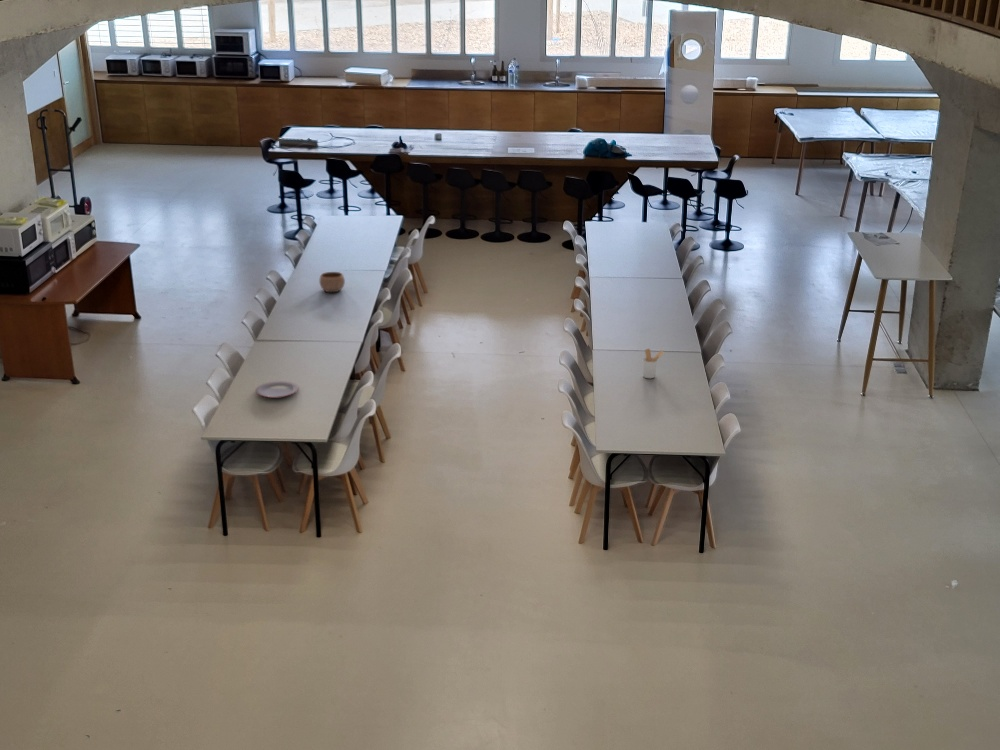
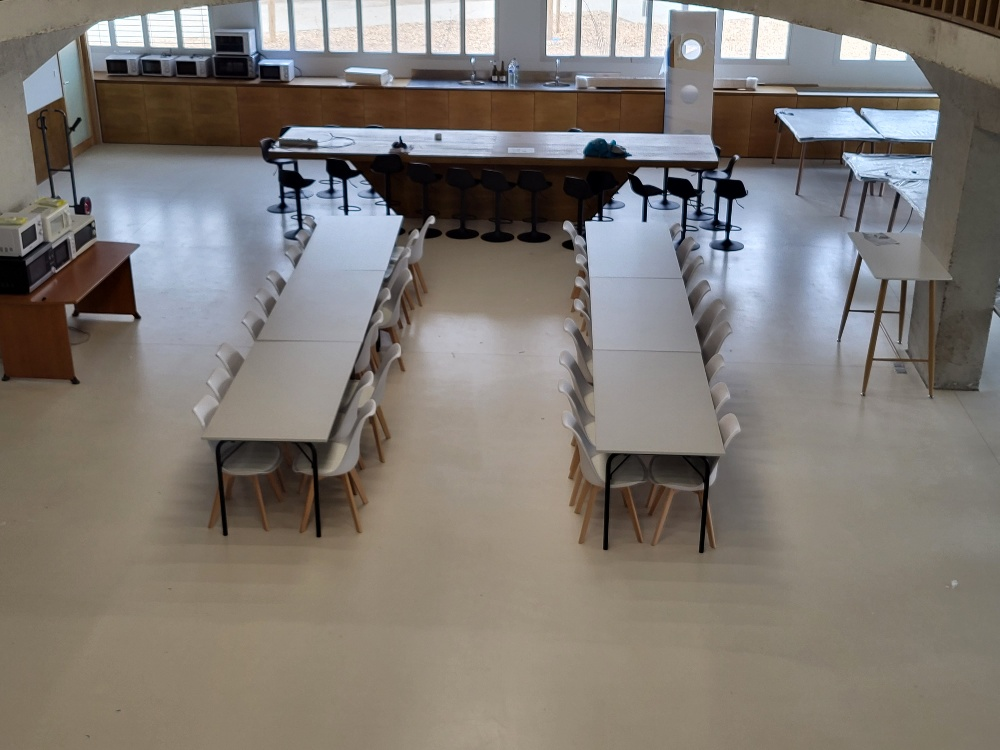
- utensil holder (653, 363)
- bowl (332, 282)
- plate (277, 390)
